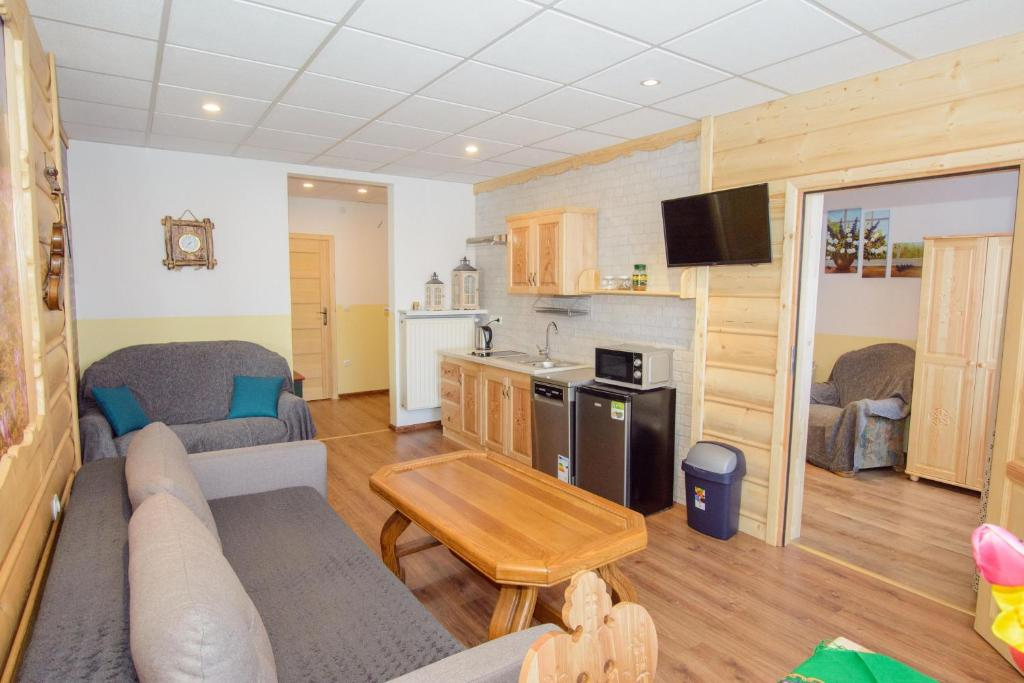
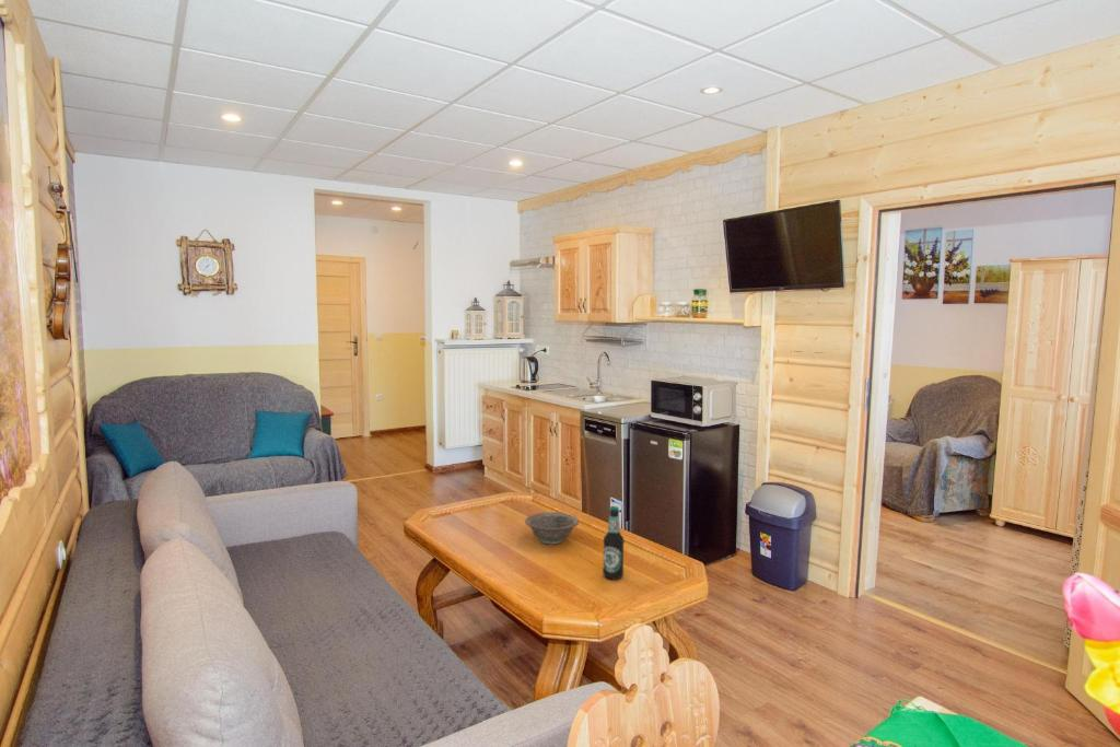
+ decorative bowl (551, 529)
+ bottle (614, 541)
